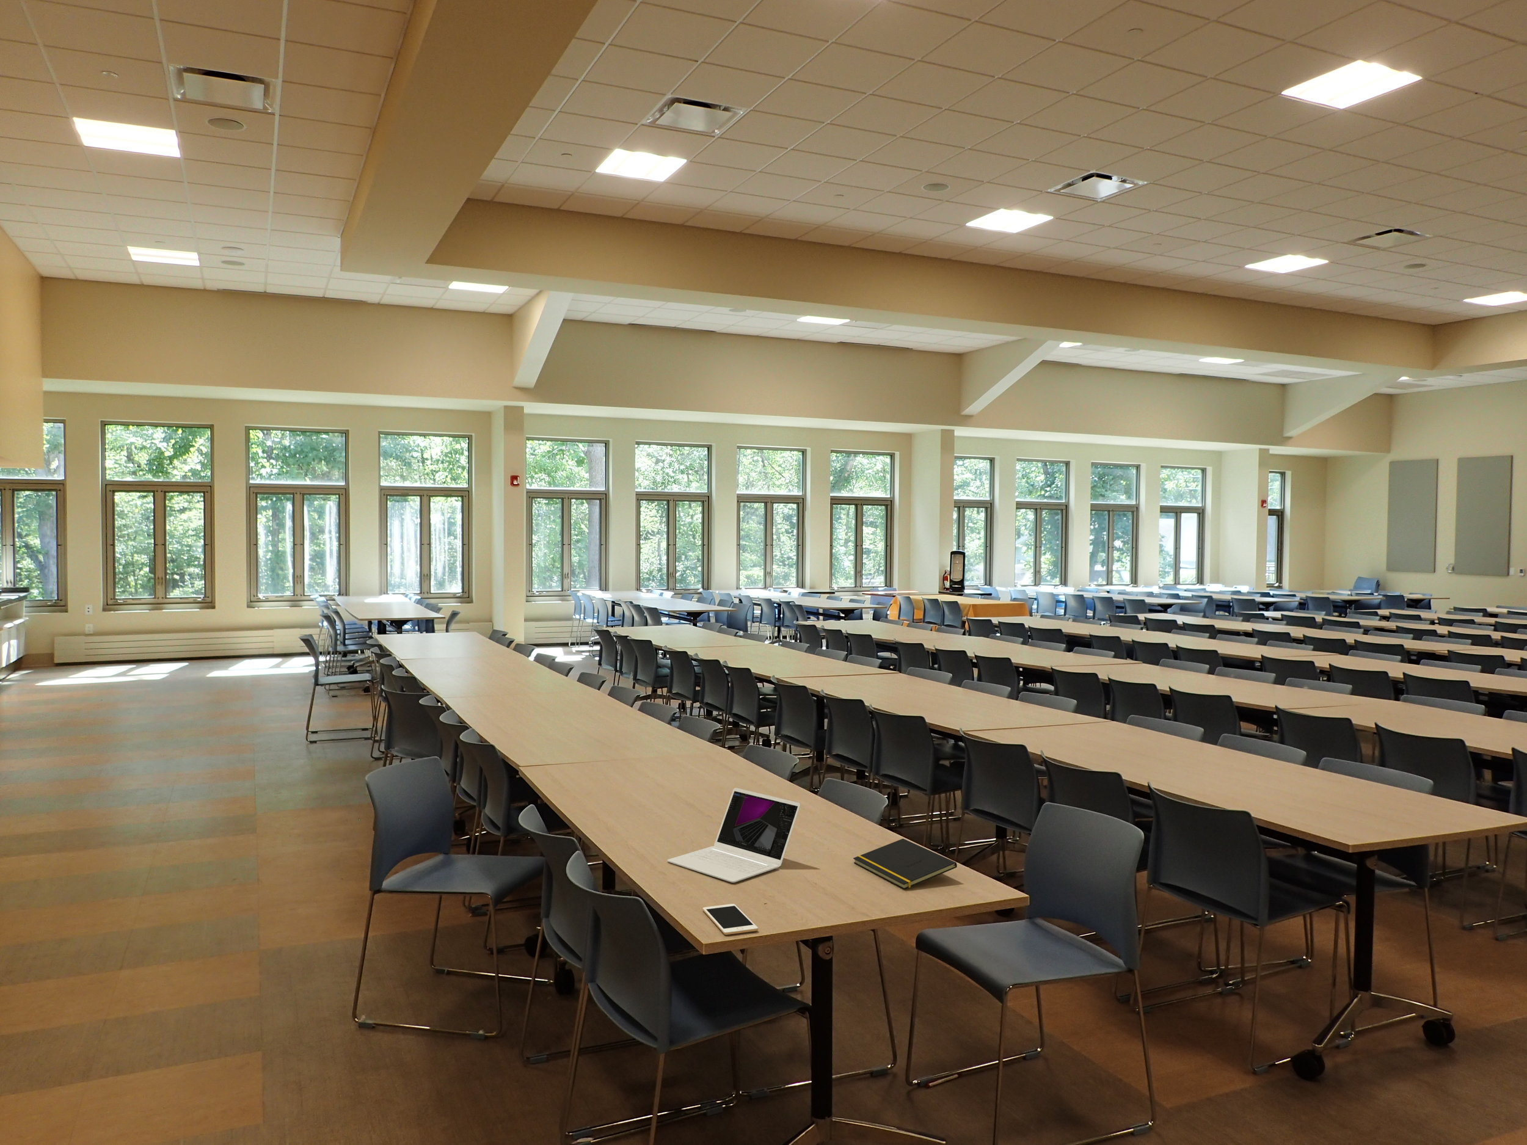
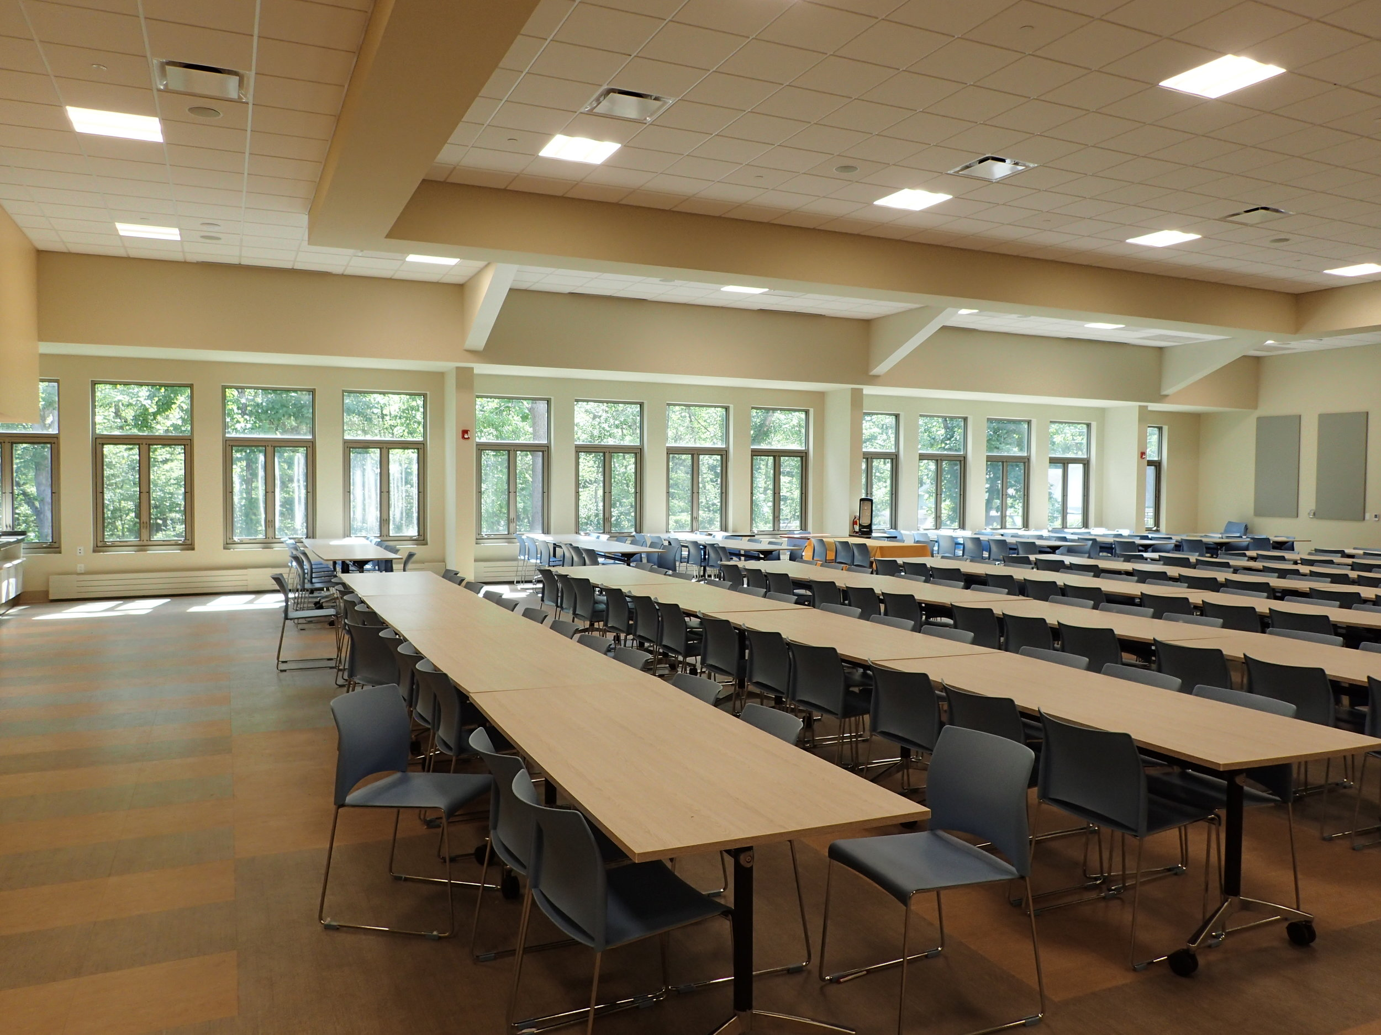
- notepad (903, 862)
- laptop (735, 829)
- cell phone (730, 919)
